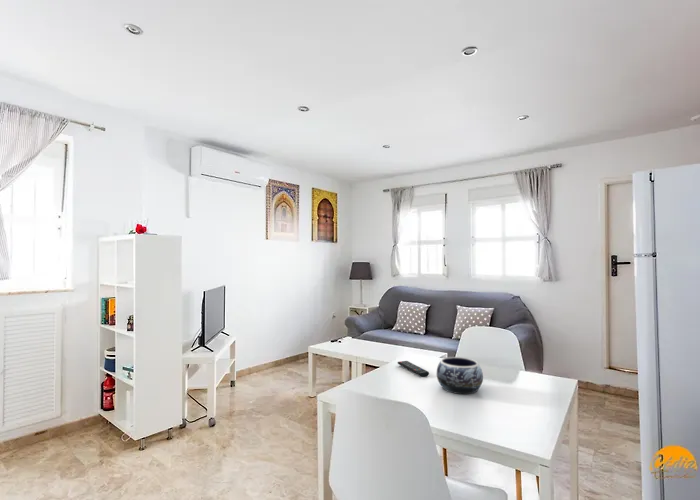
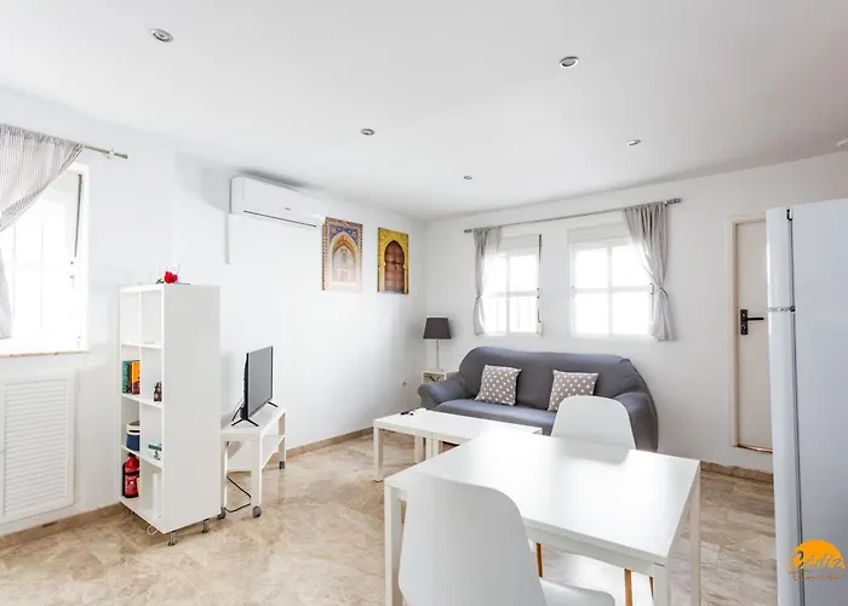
- decorative bowl (459, 374)
- remote control (412, 368)
